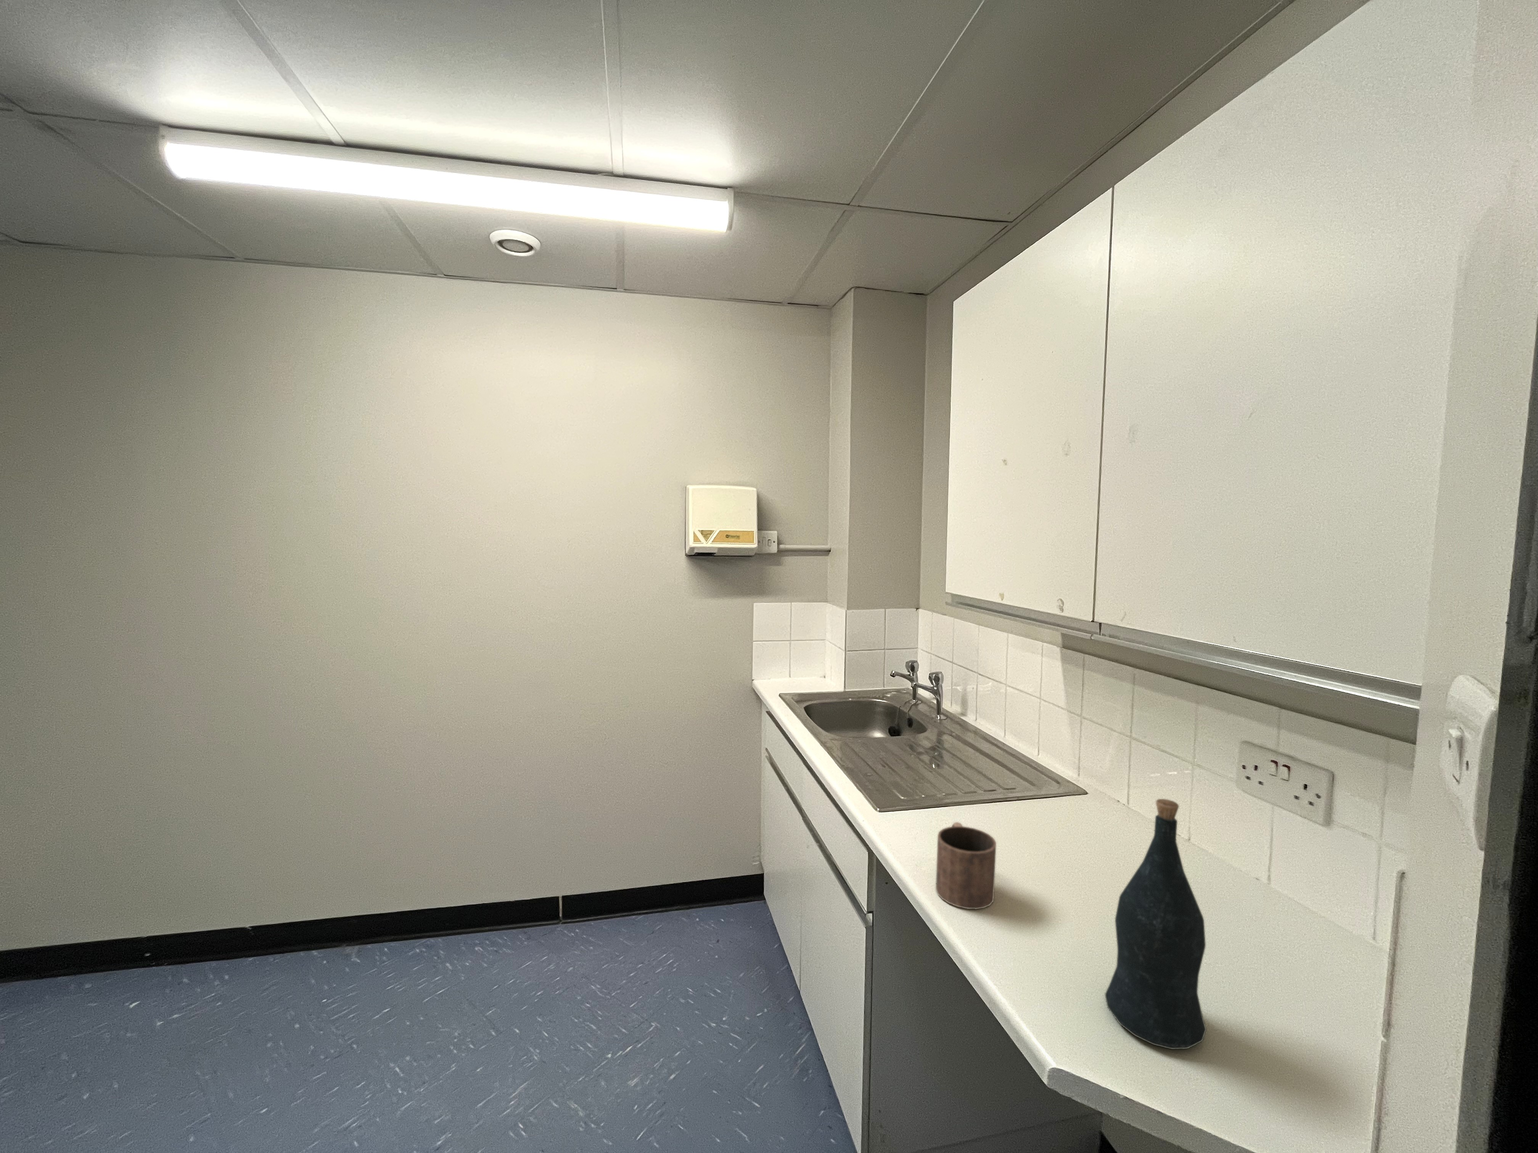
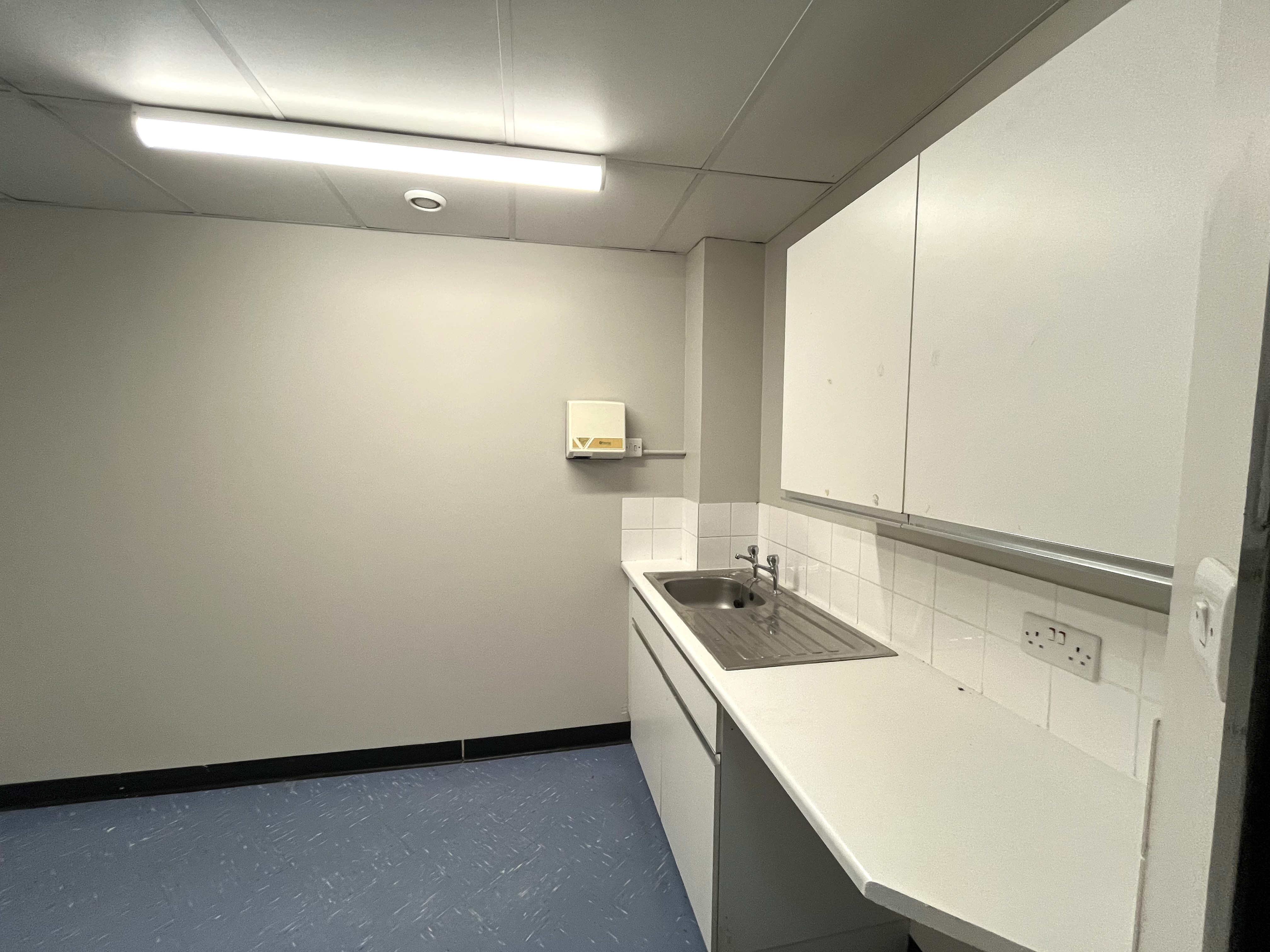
- wine bottle (1160, 912)
- mug (962, 859)
